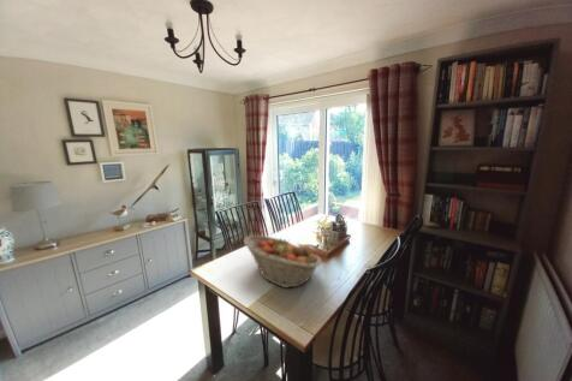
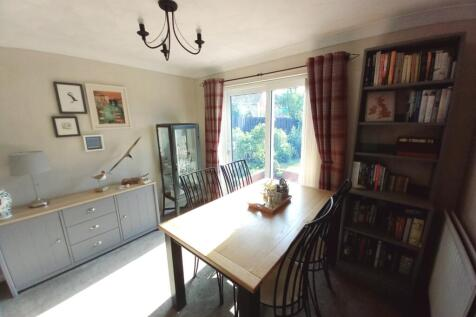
- fruit basket (281, 255)
